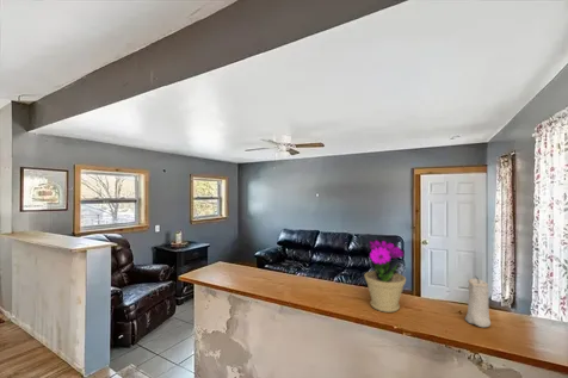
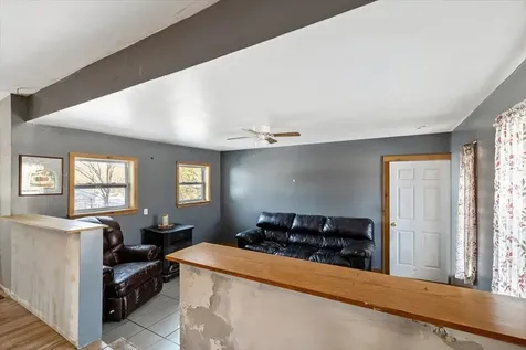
- candle (477, 299)
- flower pot (384, 272)
